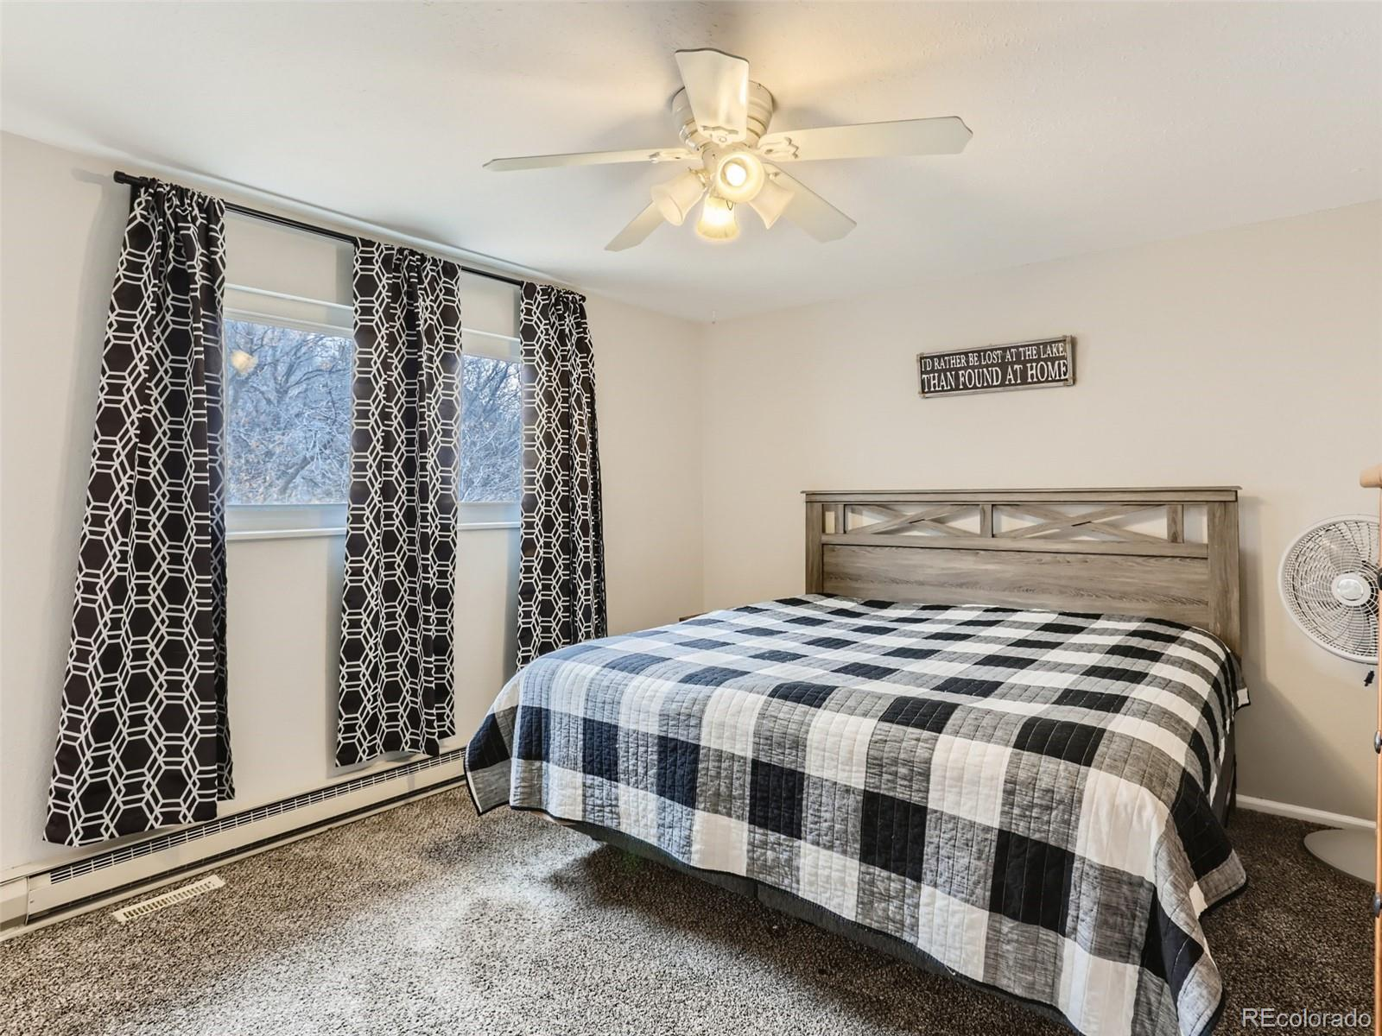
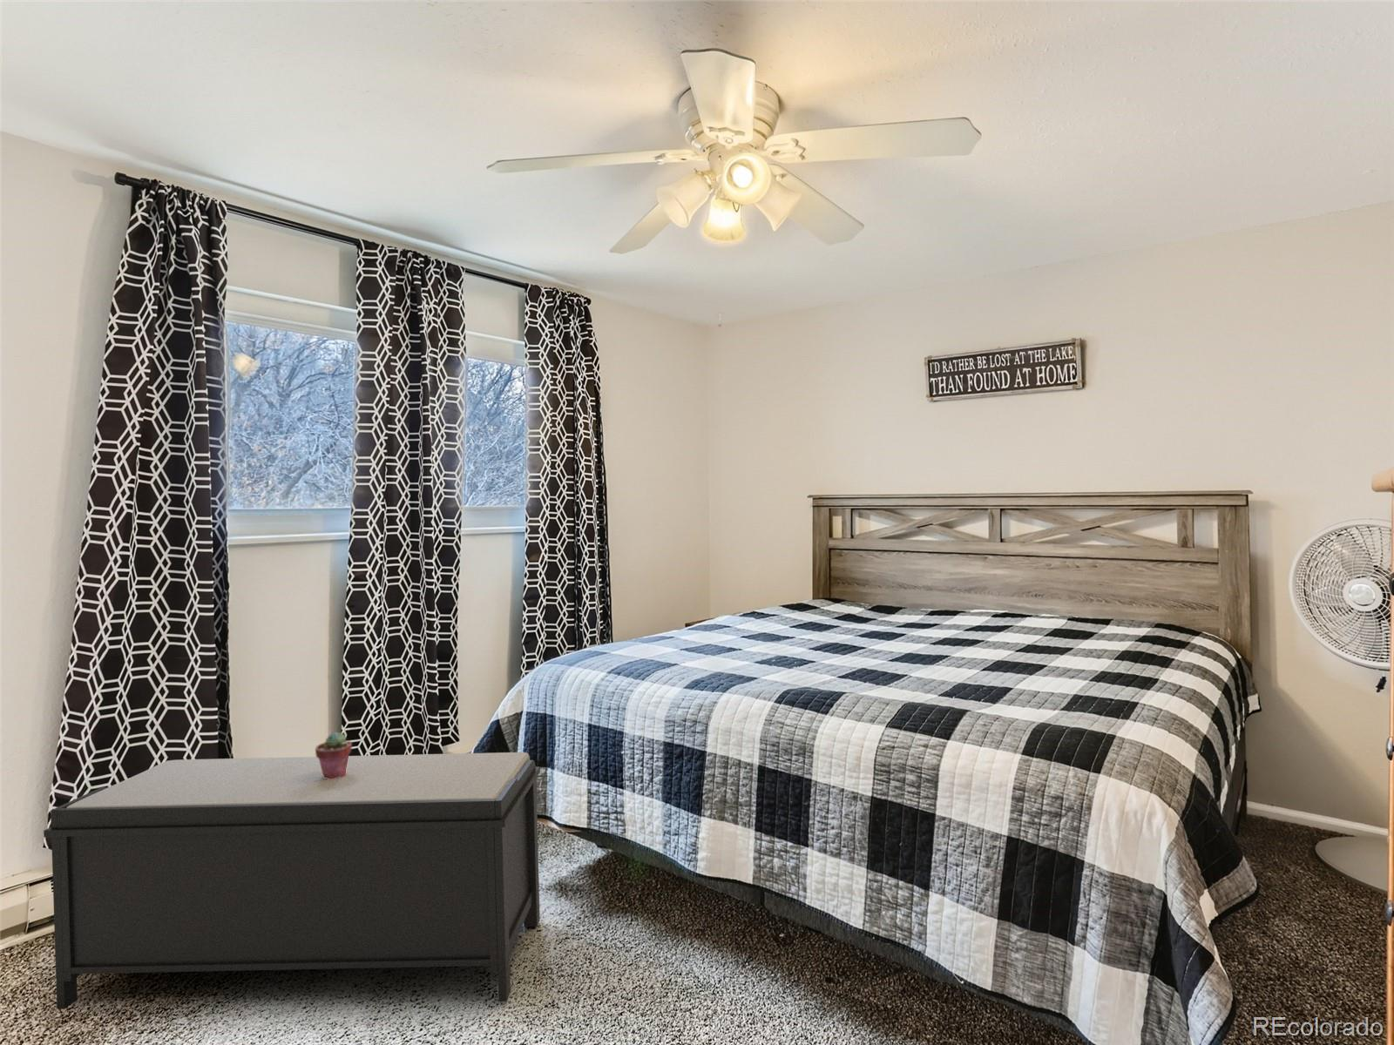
+ bench (317, 869)
+ potted succulent (334, 753)
